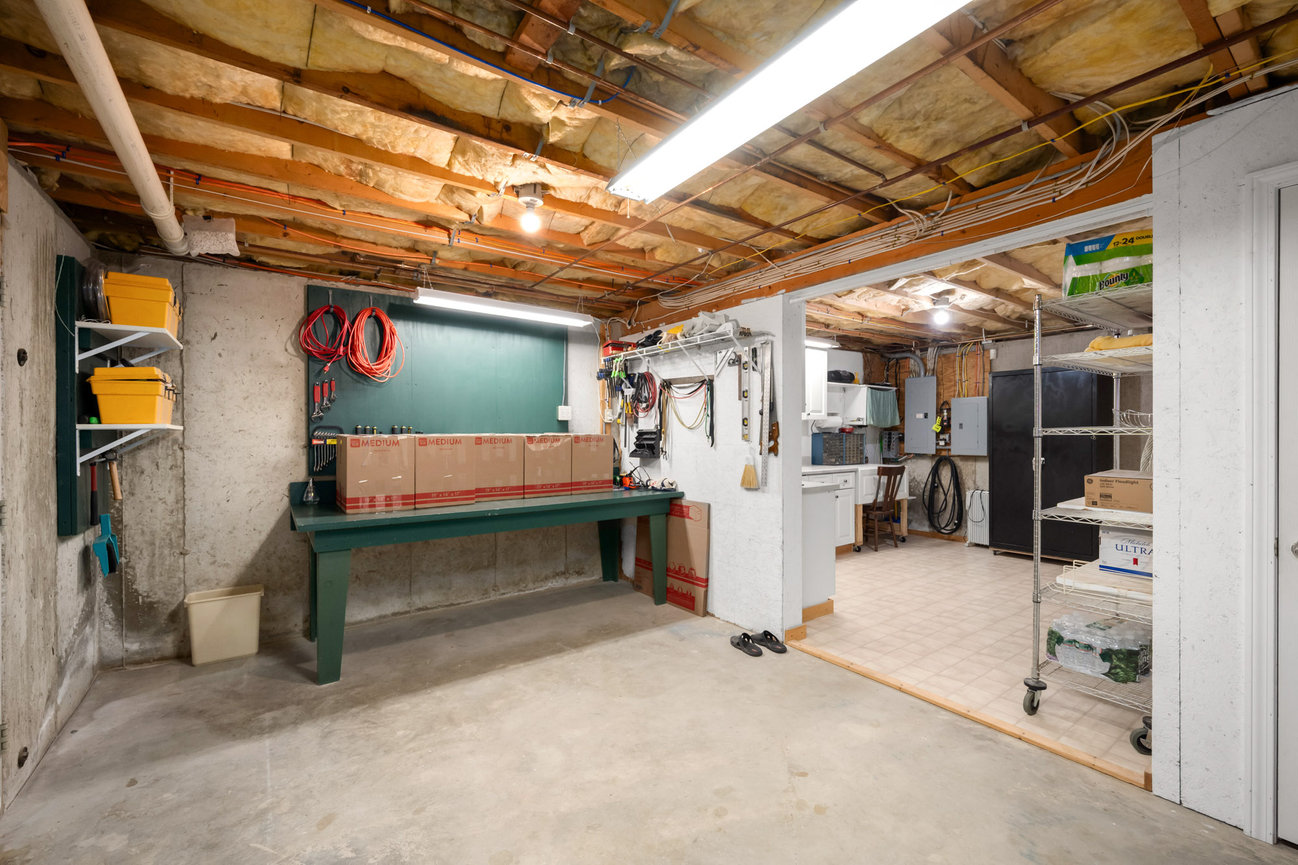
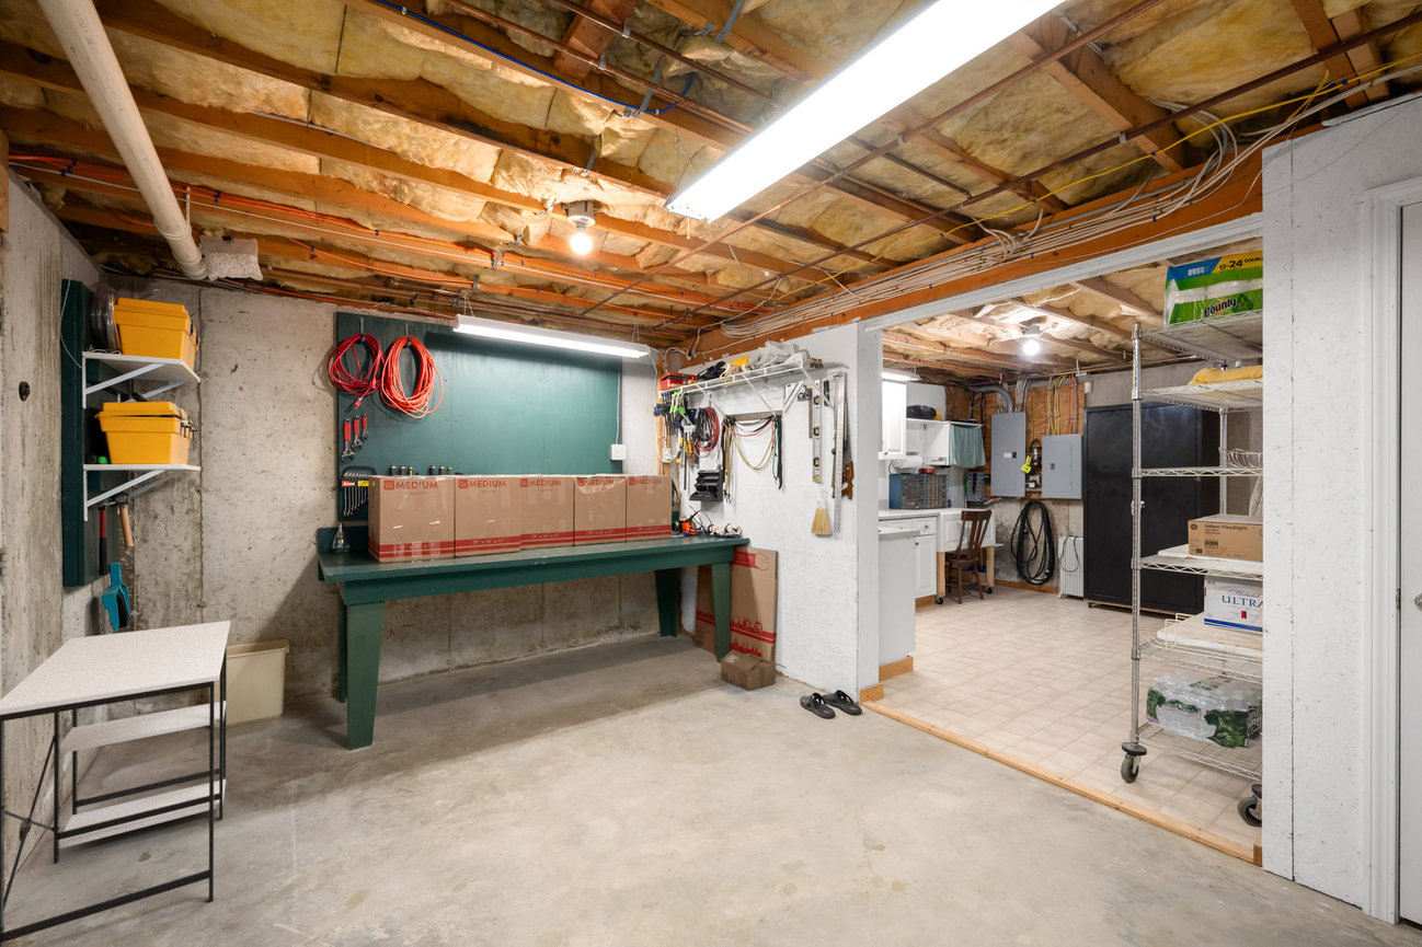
+ cardboard box (754, 666)
+ desk (133, 739)
